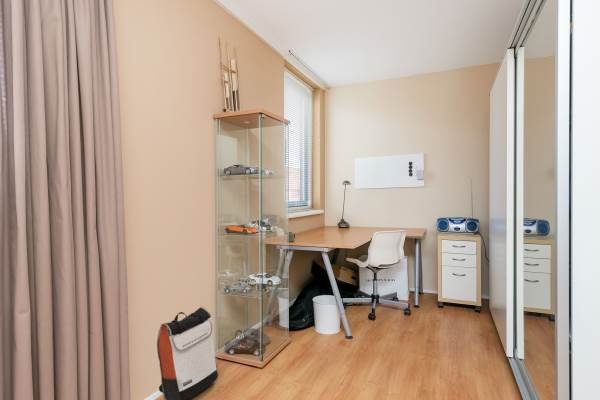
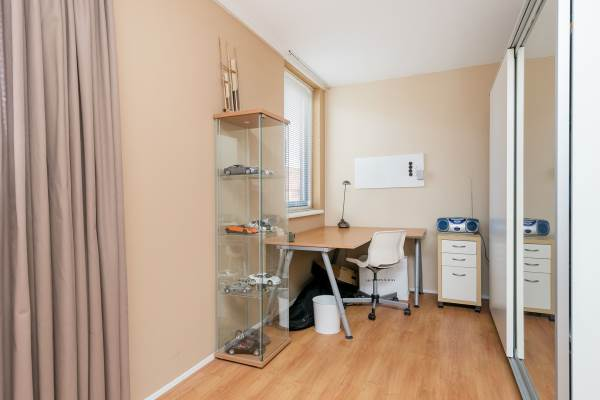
- backpack (190, 352)
